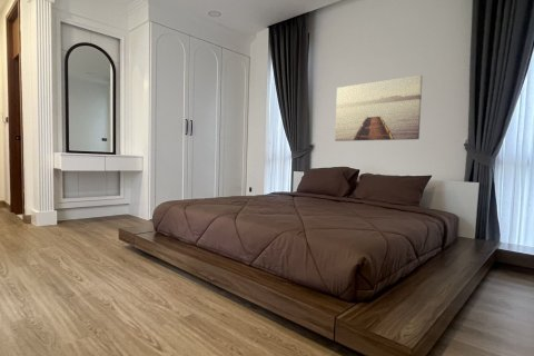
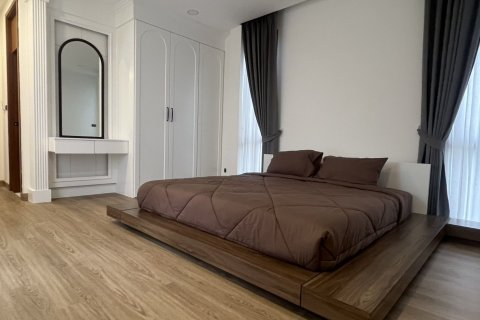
- wall art (374, 111)
